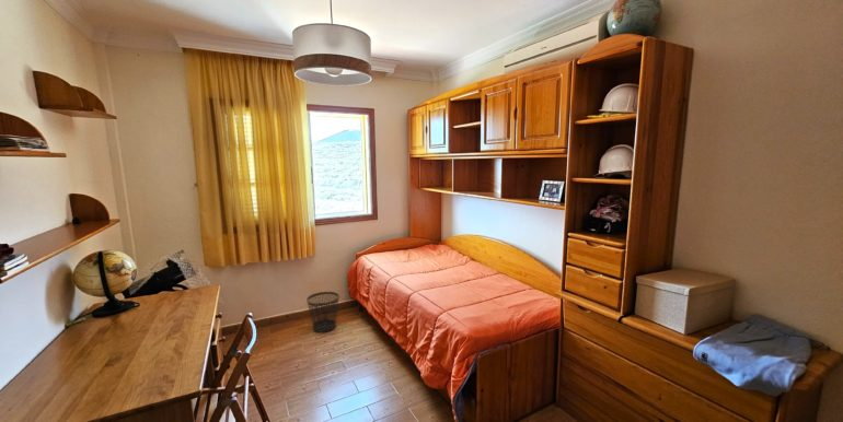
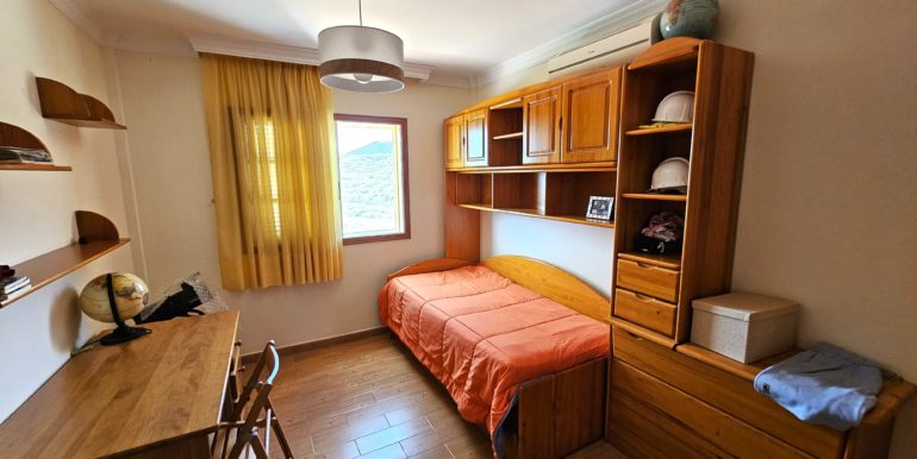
- wastebasket (323, 312)
